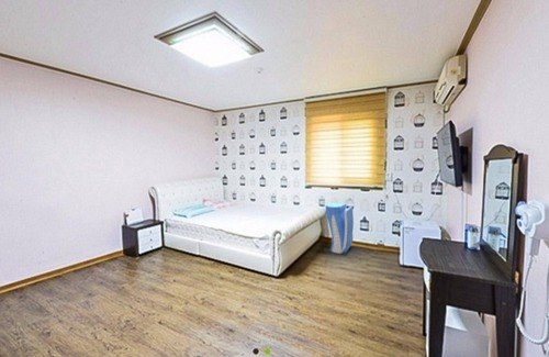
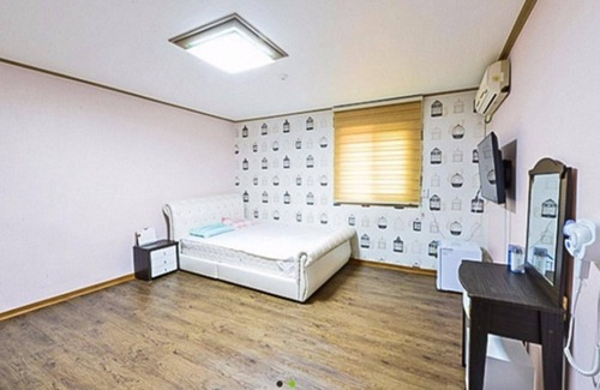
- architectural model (339, 226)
